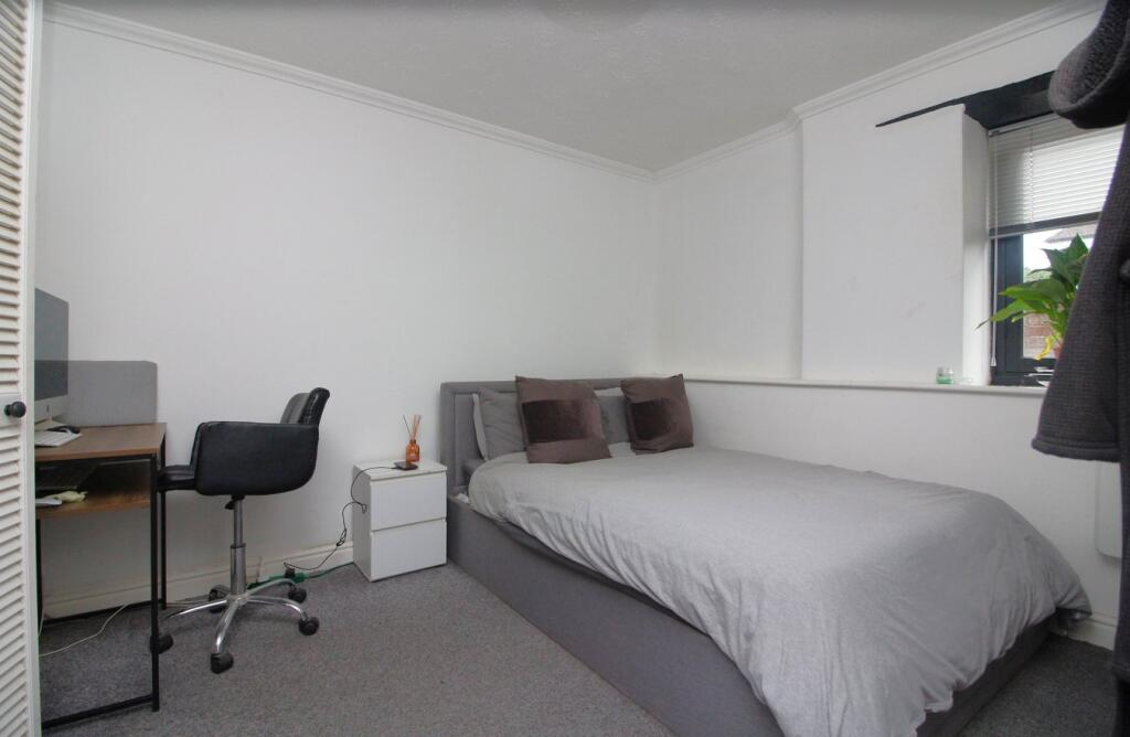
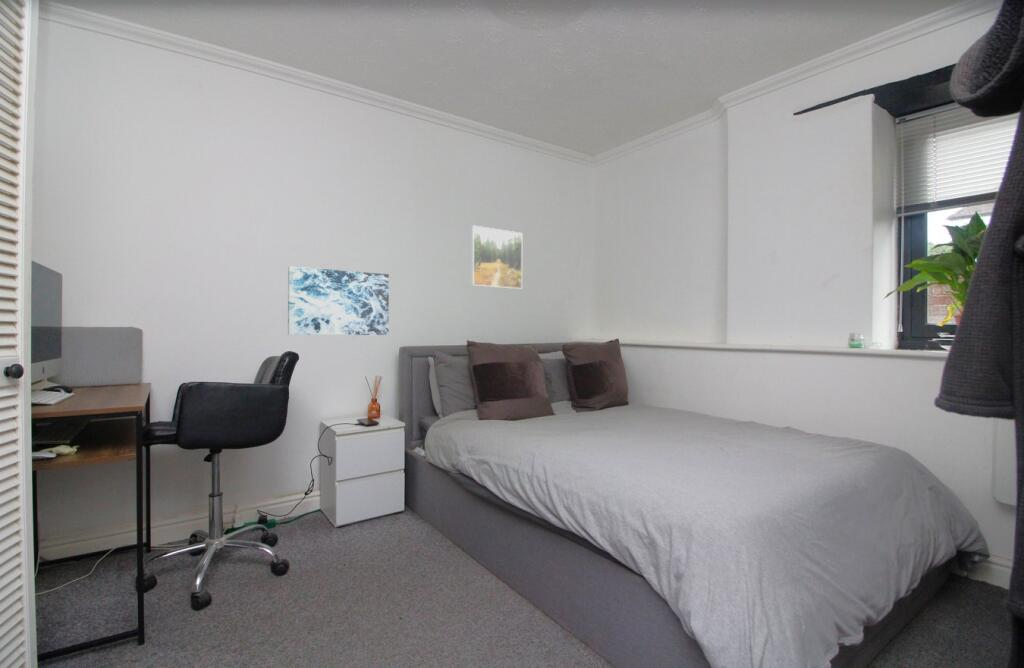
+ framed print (497, 258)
+ wall art (341, 302)
